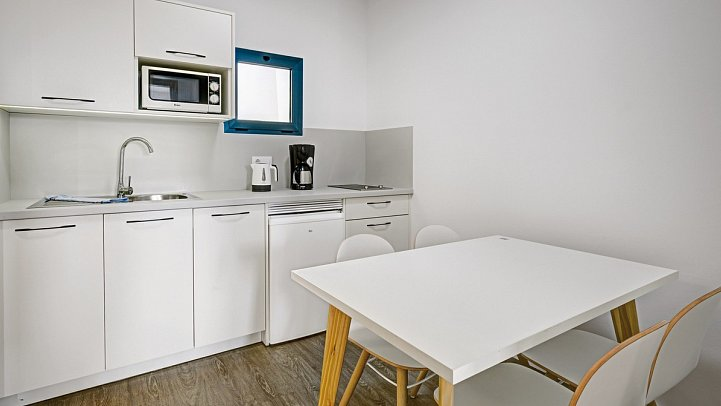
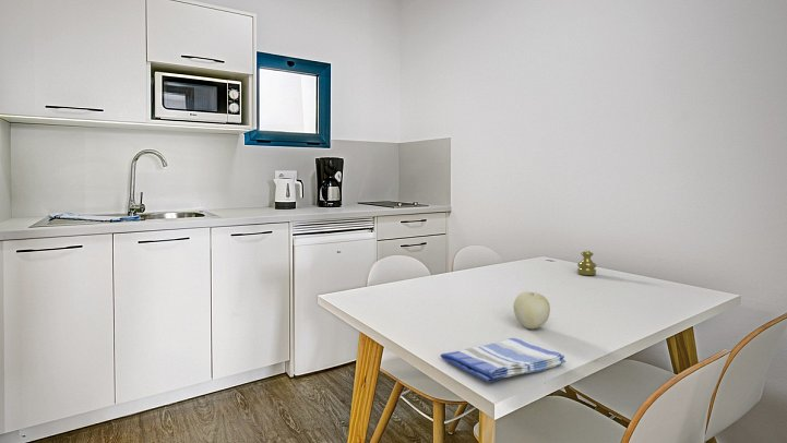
+ dish towel (502, 356)
+ salt shaker (586, 262)
+ fruit (530, 310)
